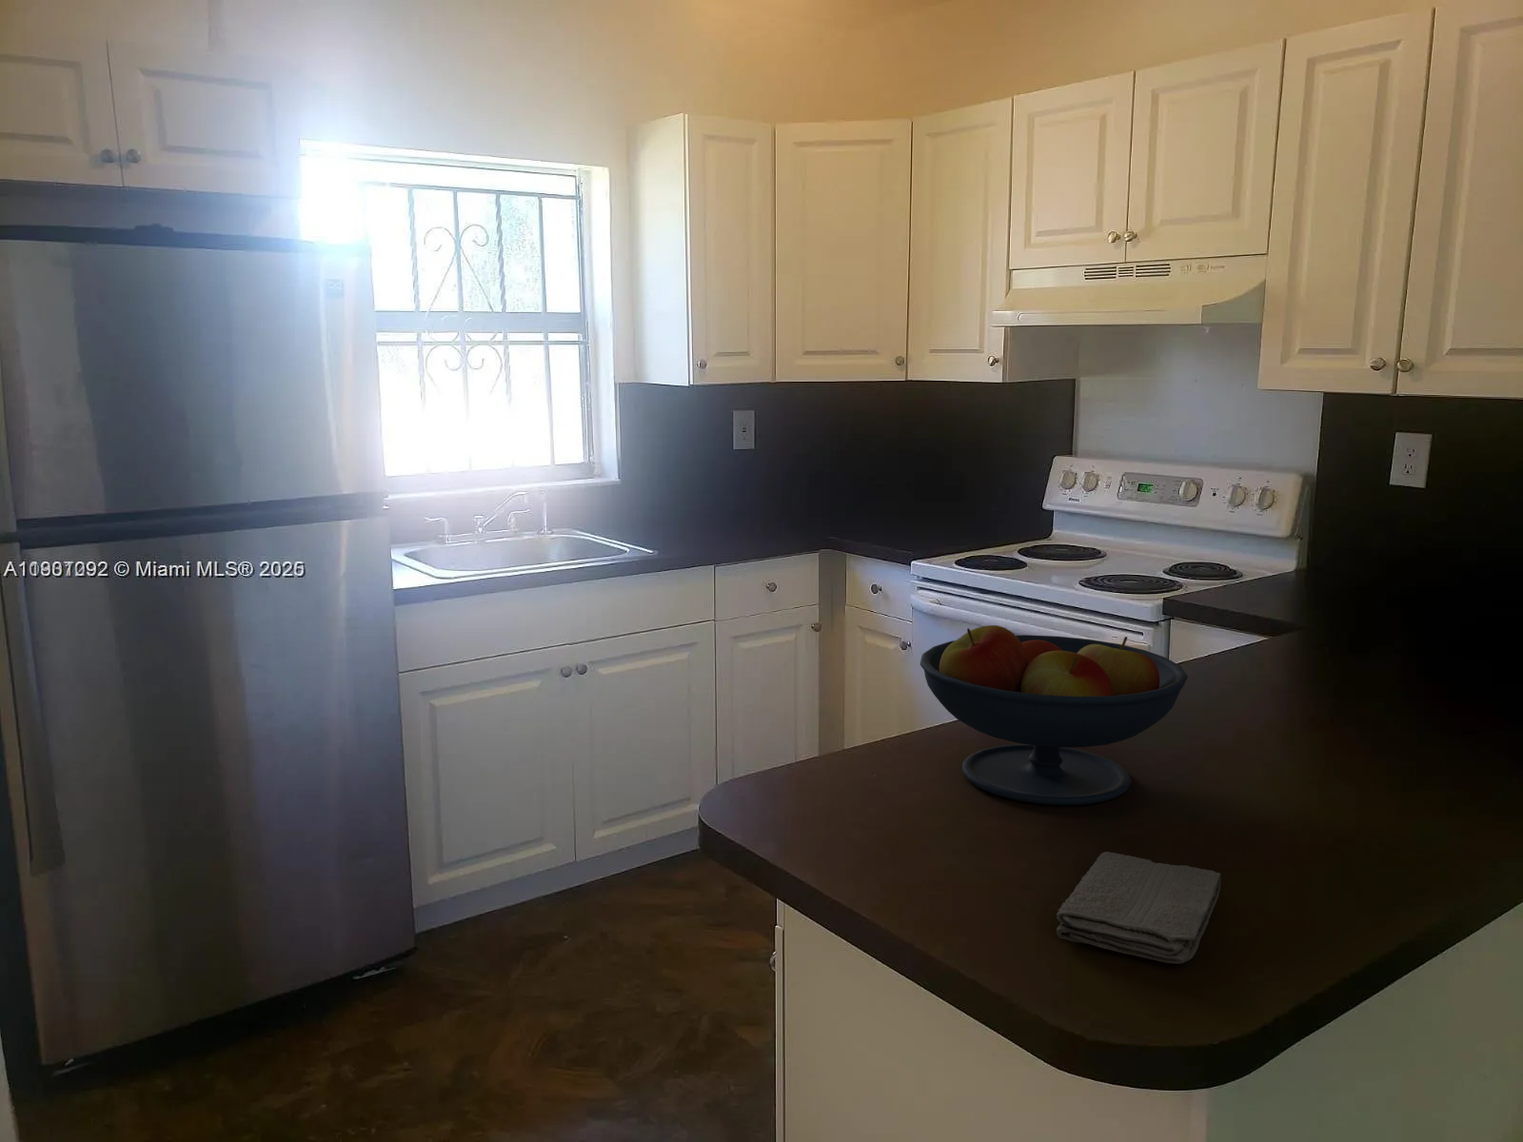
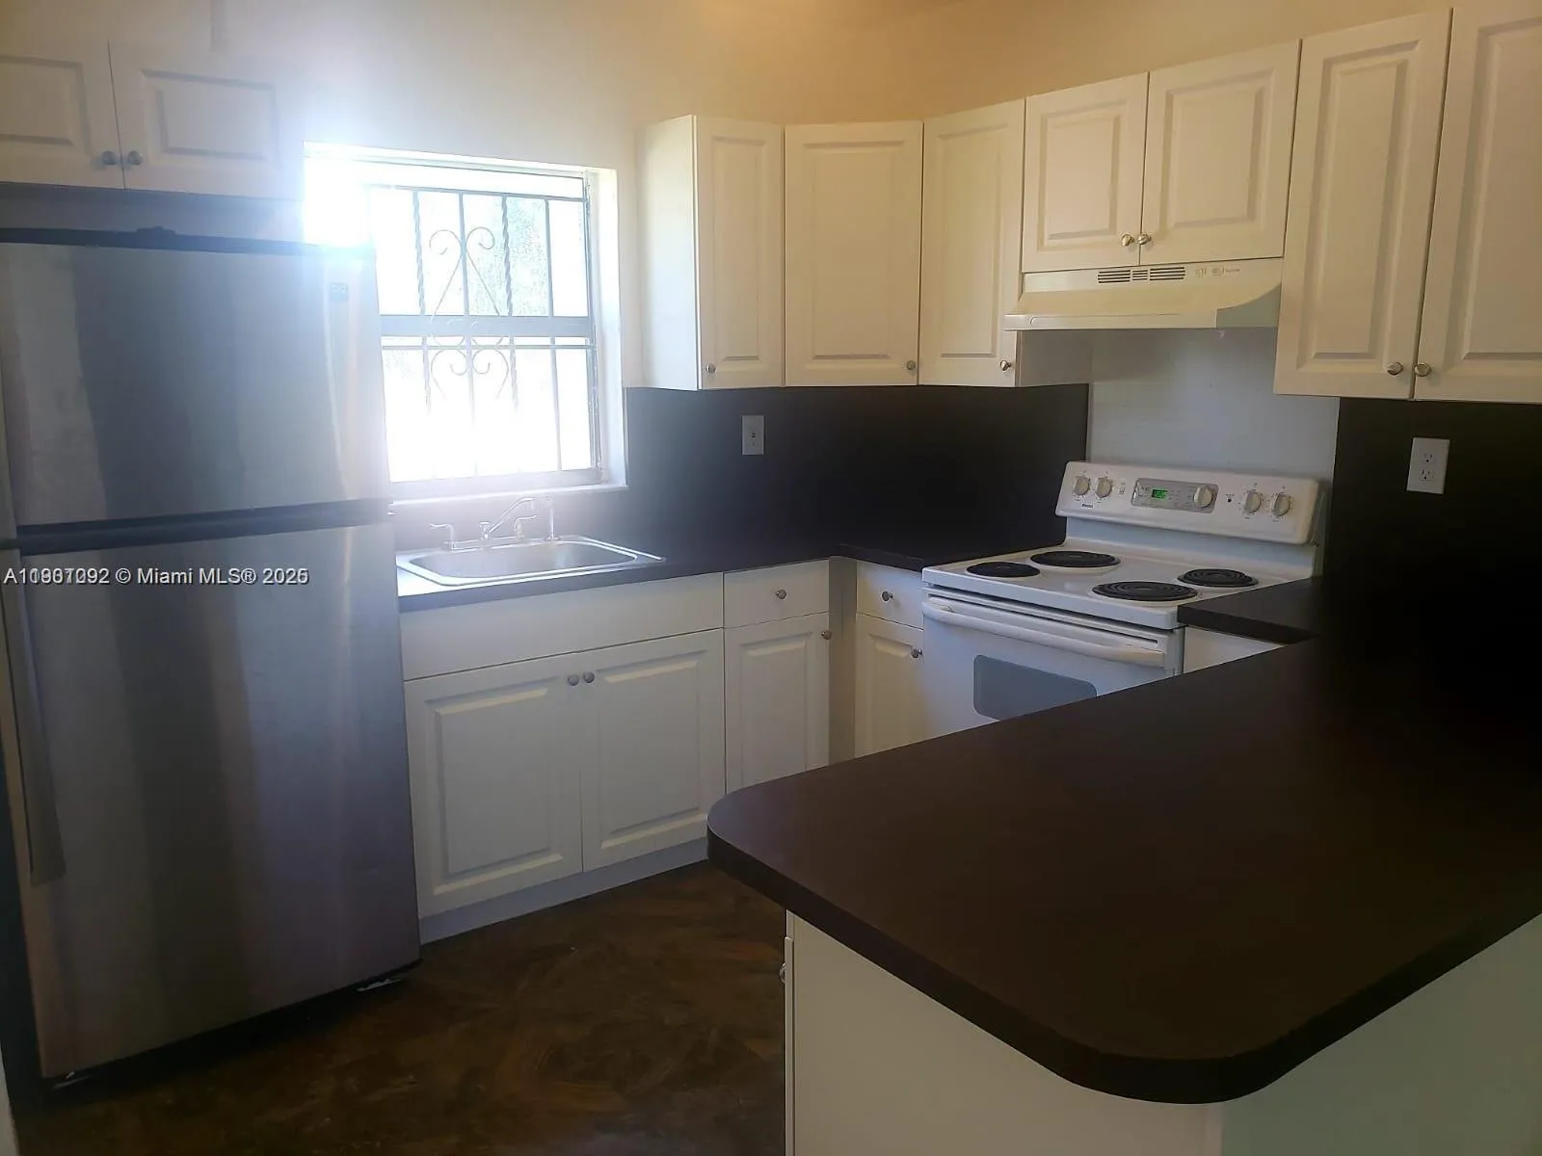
- washcloth (1140, 900)
- fruit bowl (1048, 699)
